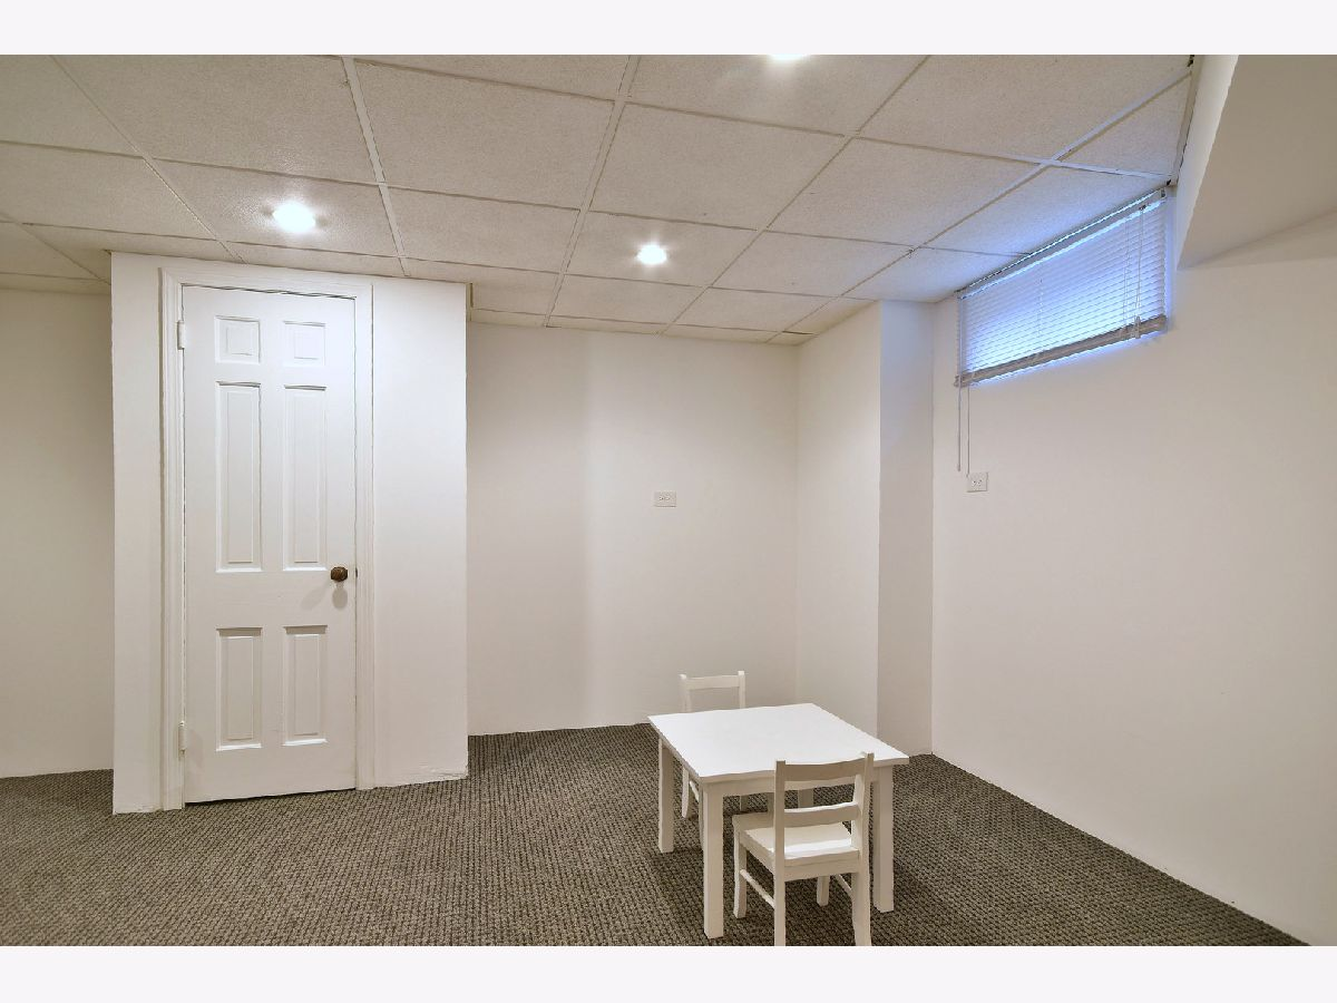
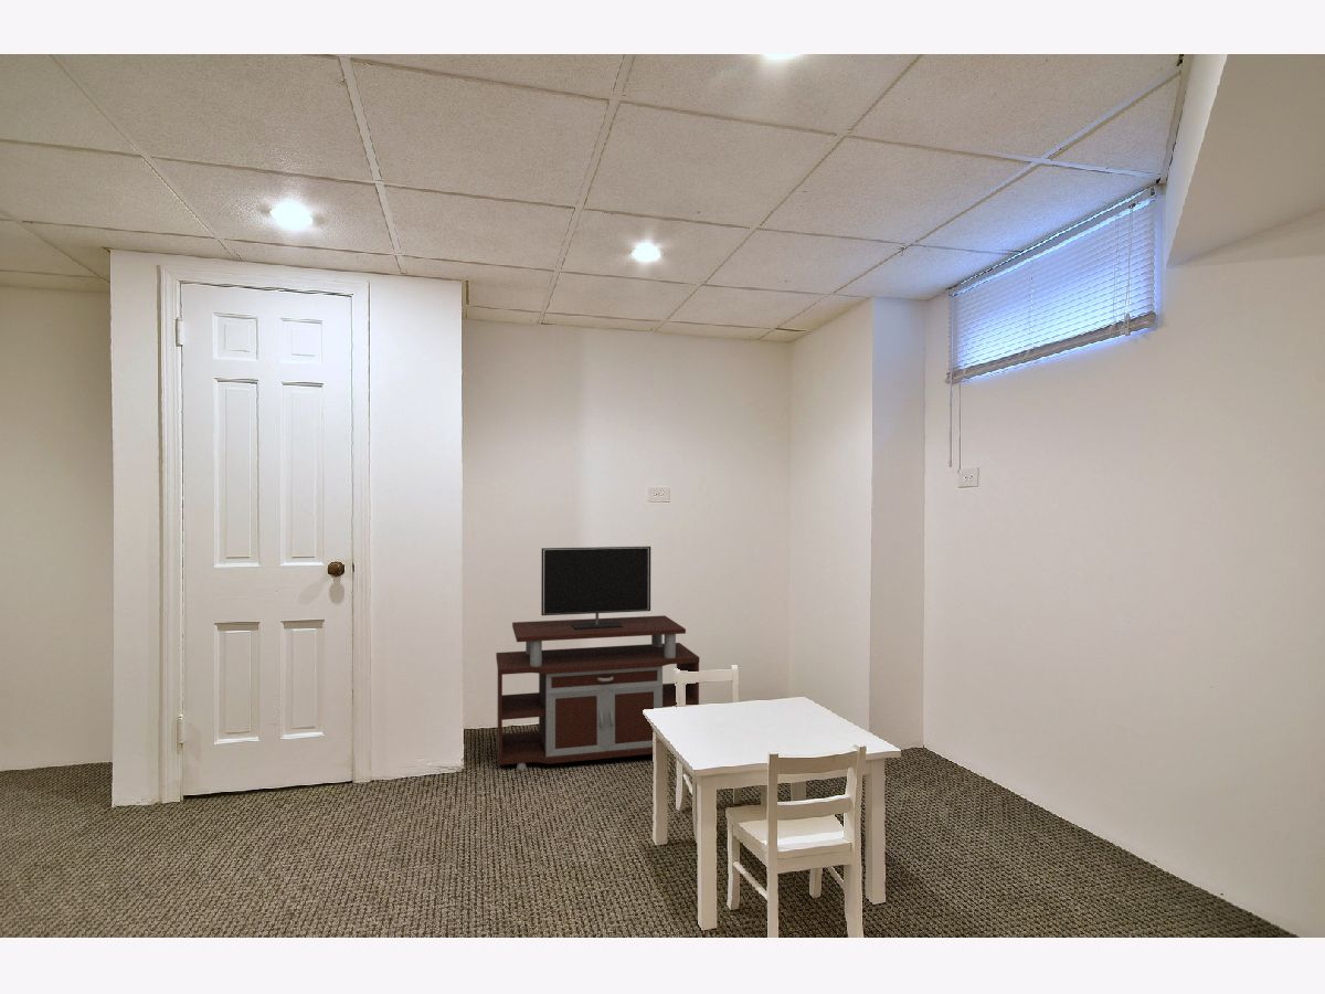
+ tv stand (596, 648)
